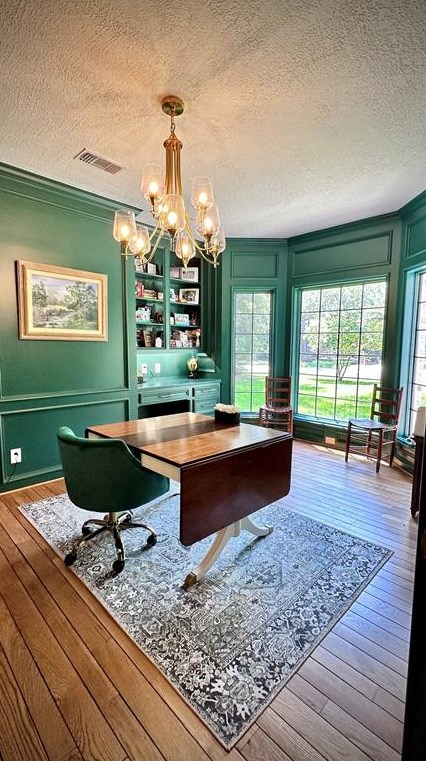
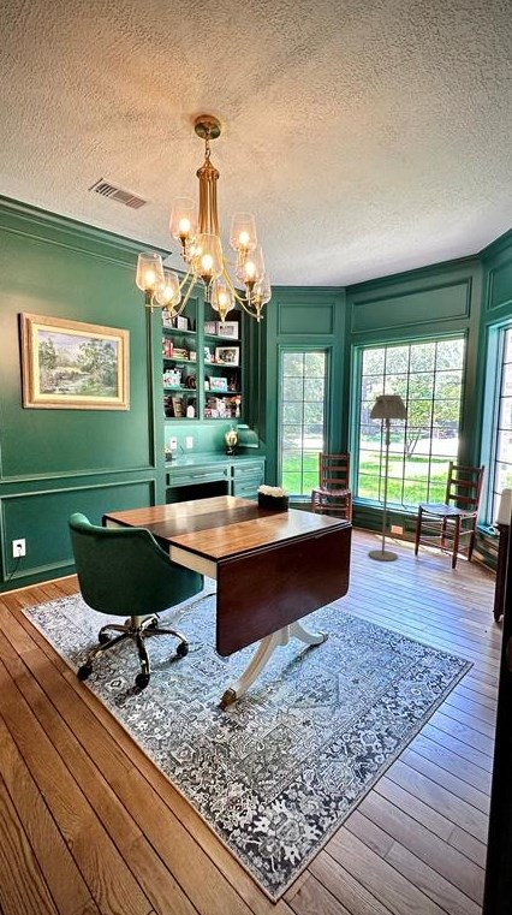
+ floor lamp (386, 476)
